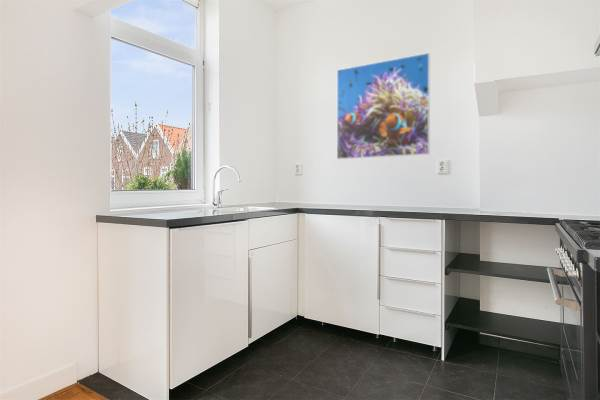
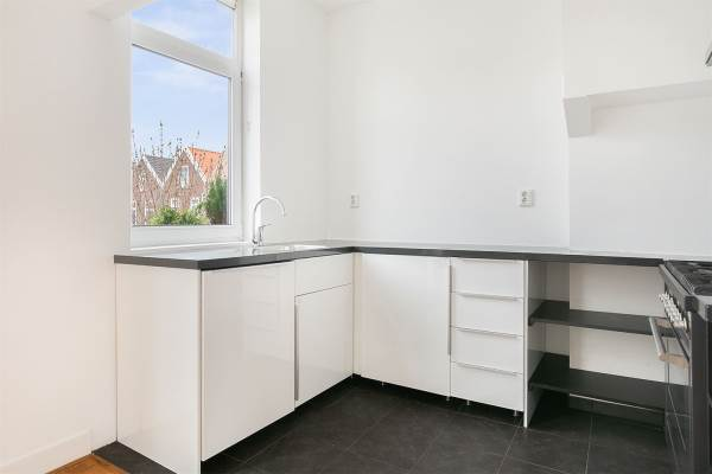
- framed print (380, 109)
